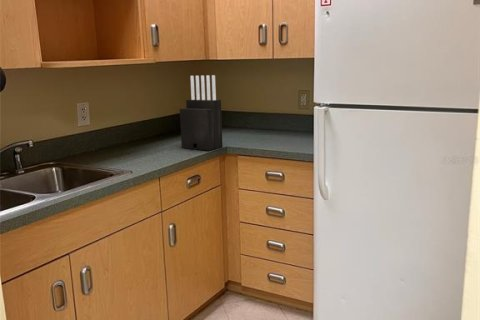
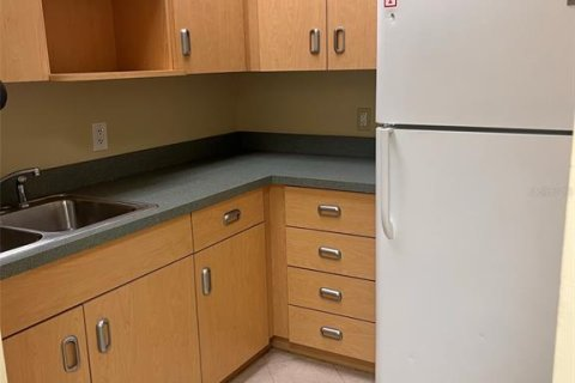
- knife block (198, 112)
